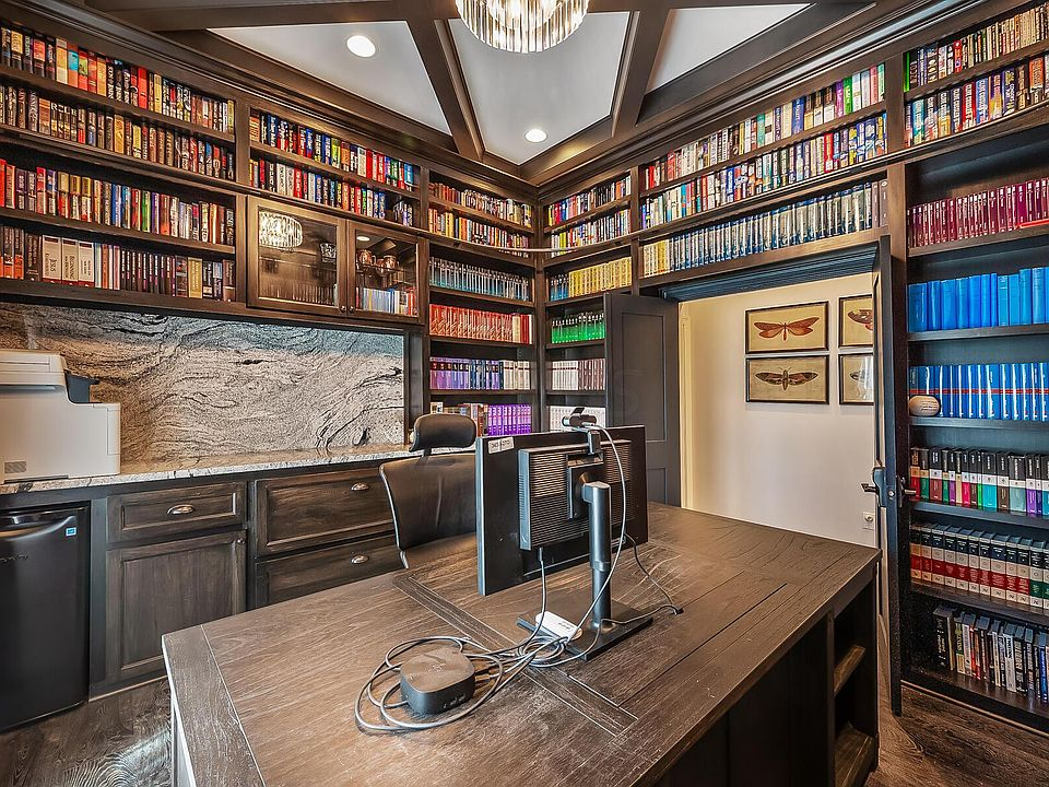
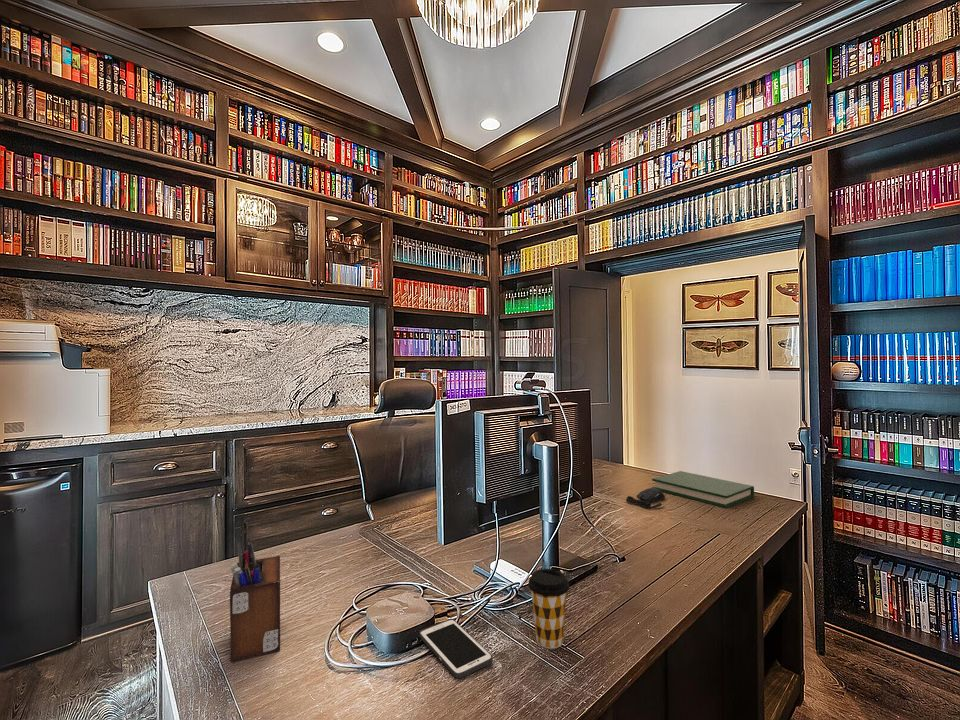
+ computer mouse (652, 496)
+ hardback book (701, 487)
+ desk organizer (257, 592)
+ coffee cup (548, 608)
+ cell phone (454, 646)
